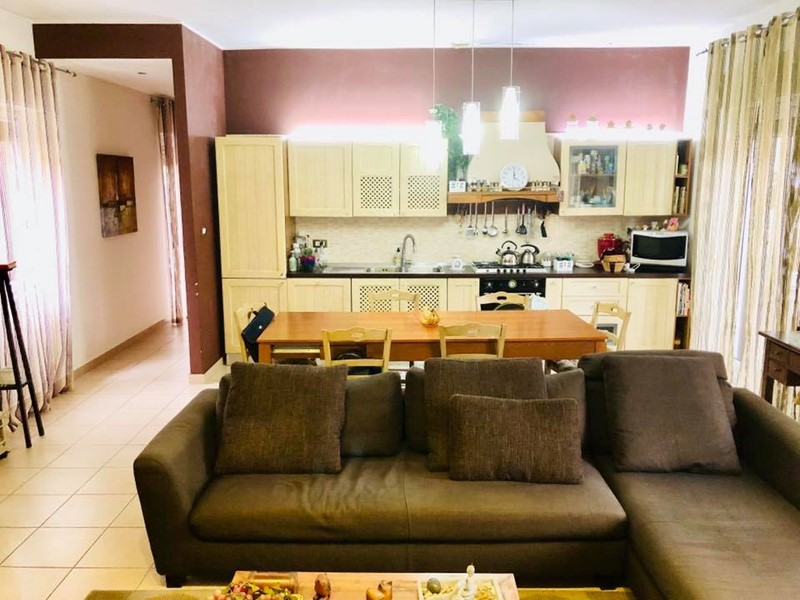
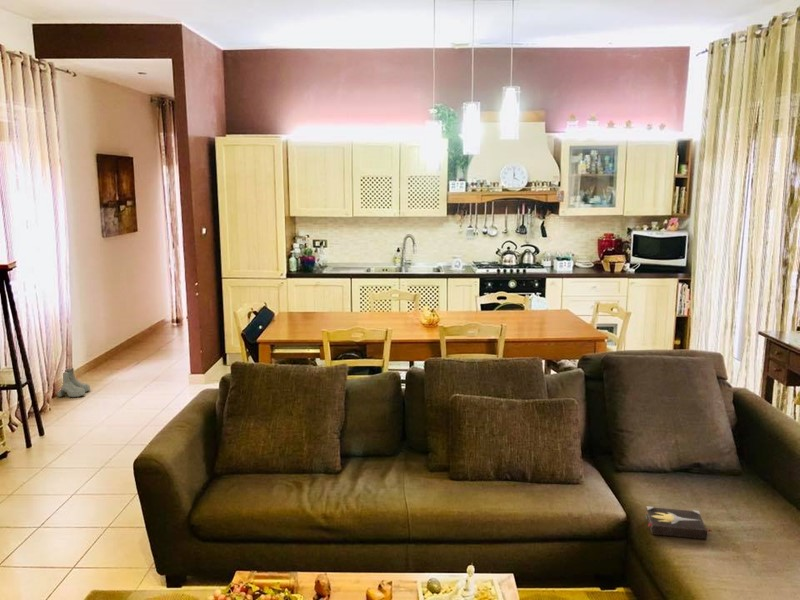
+ boots (72, 381)
+ hardback book (675, 522)
